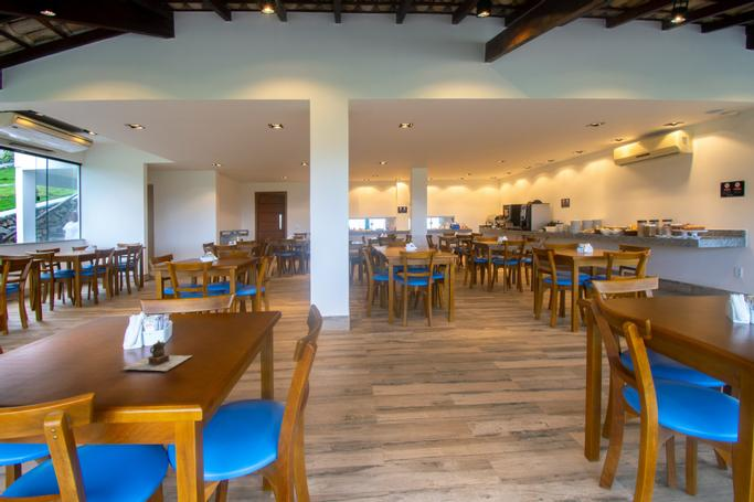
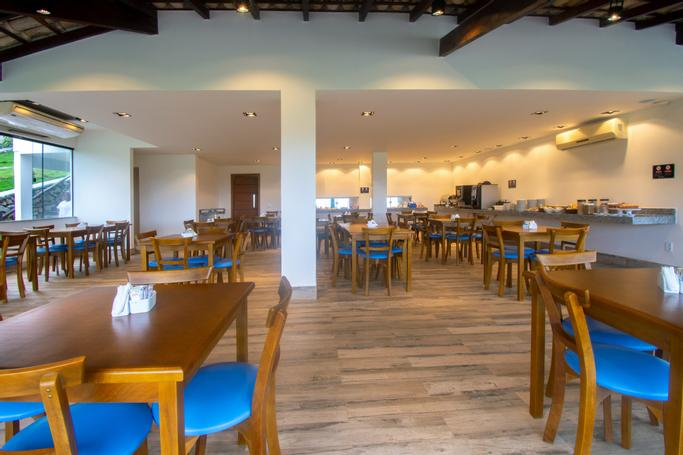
- teapot (159, 351)
